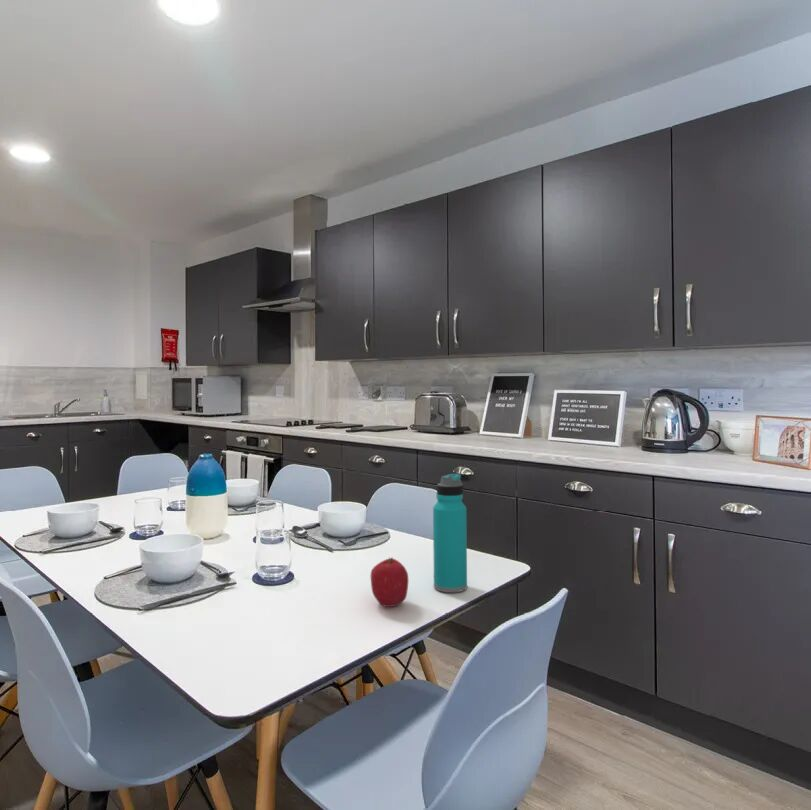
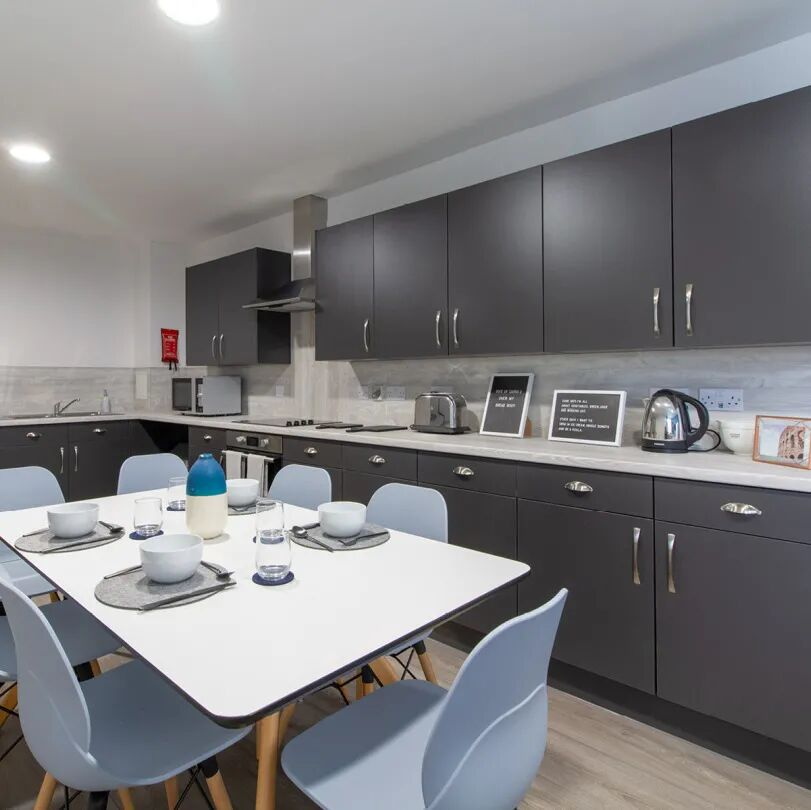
- water bottle (449, 531)
- fruit (390, 580)
